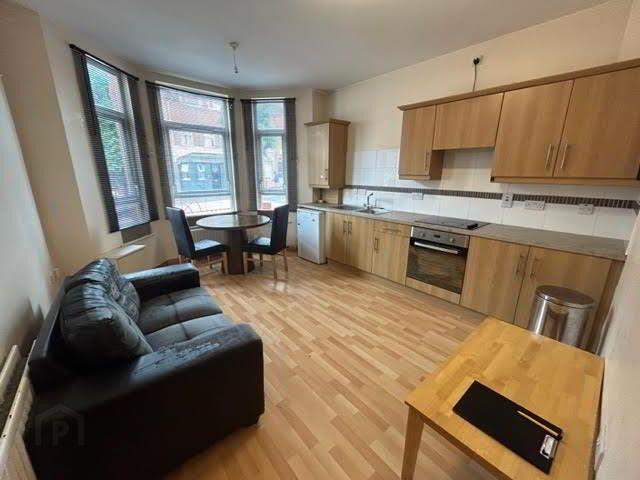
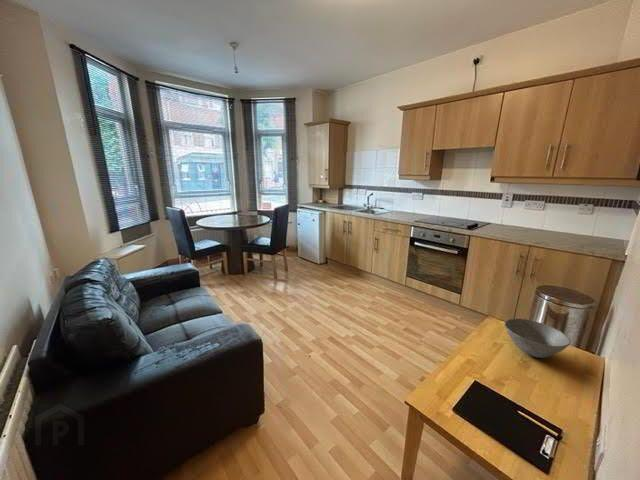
+ bowl (533, 340)
